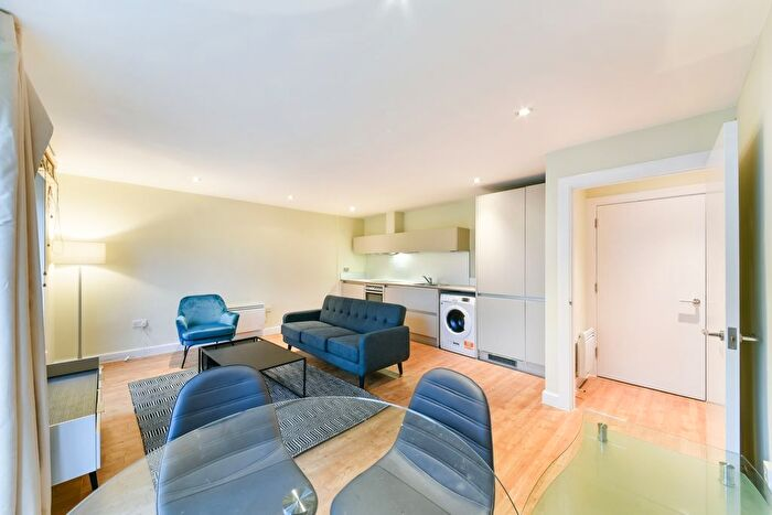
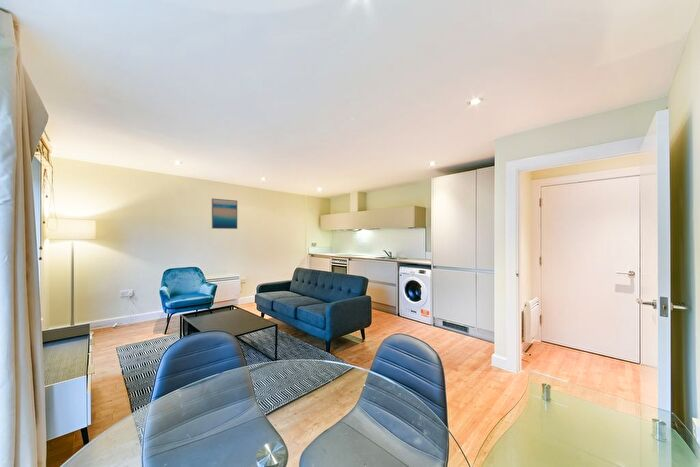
+ wall art (224, 214)
